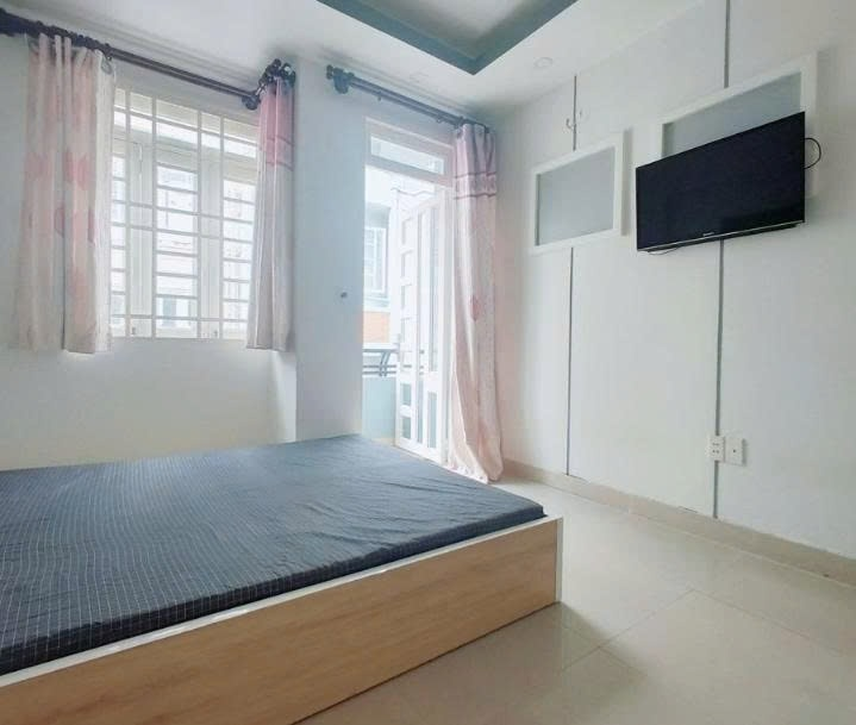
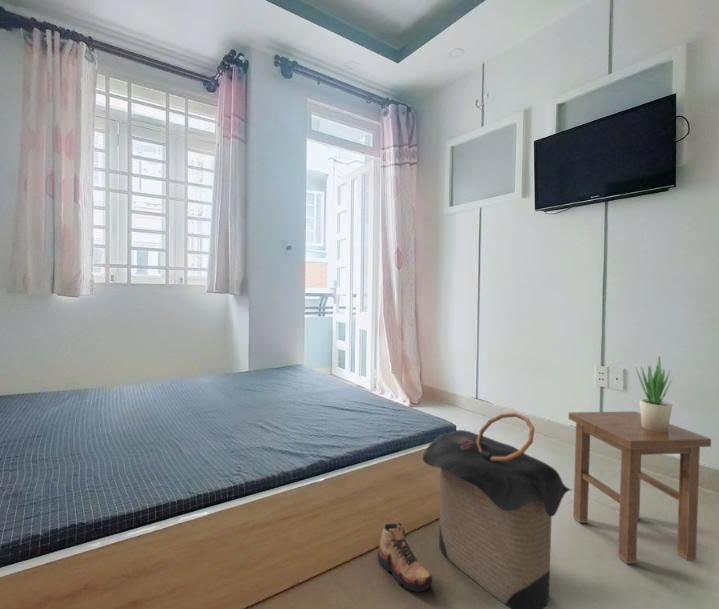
+ laundry hamper (486, 491)
+ stool (631, 480)
+ potted plant (652, 391)
+ shoe (403, 551)
